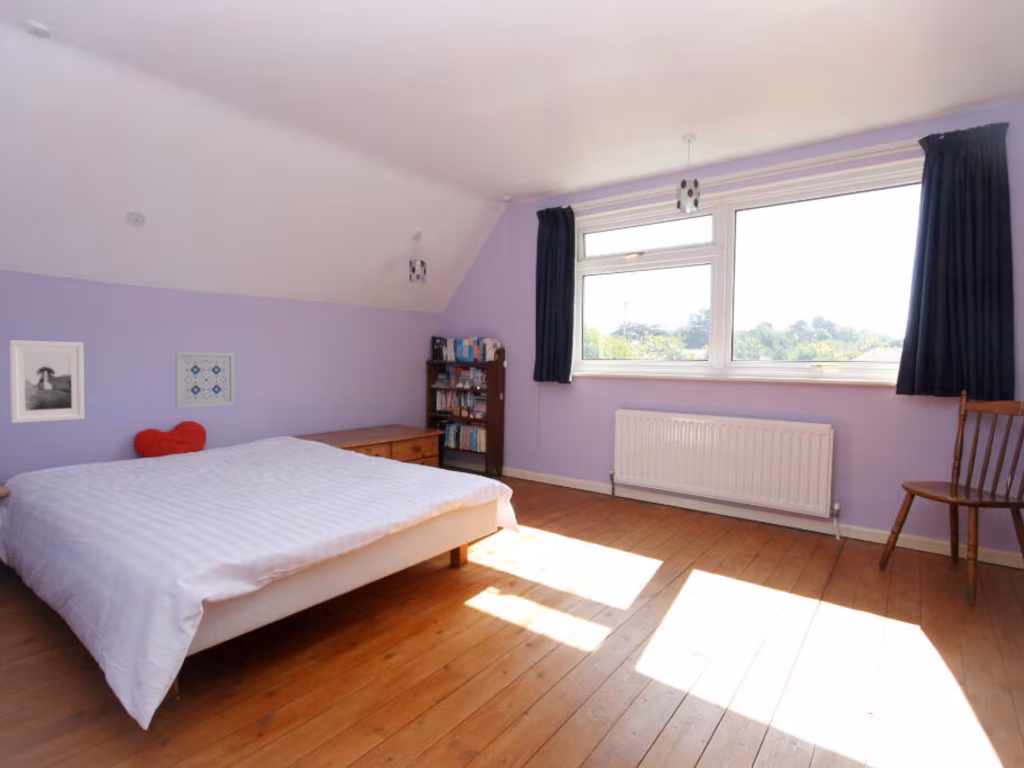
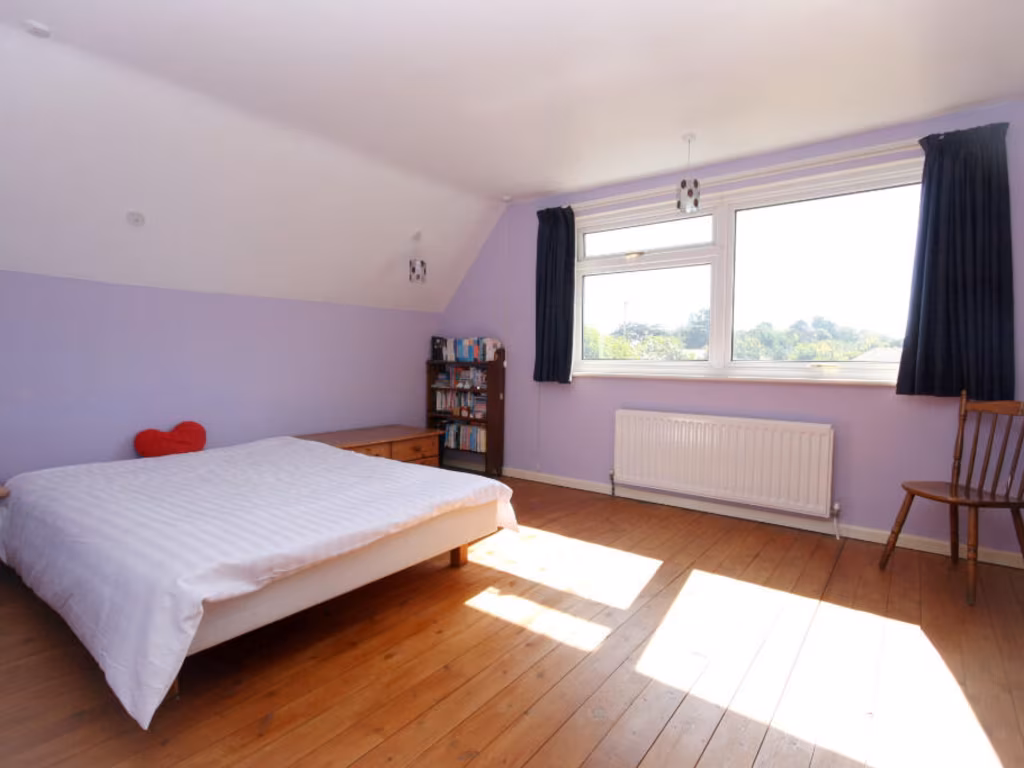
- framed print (48, 381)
- wall art (205, 379)
